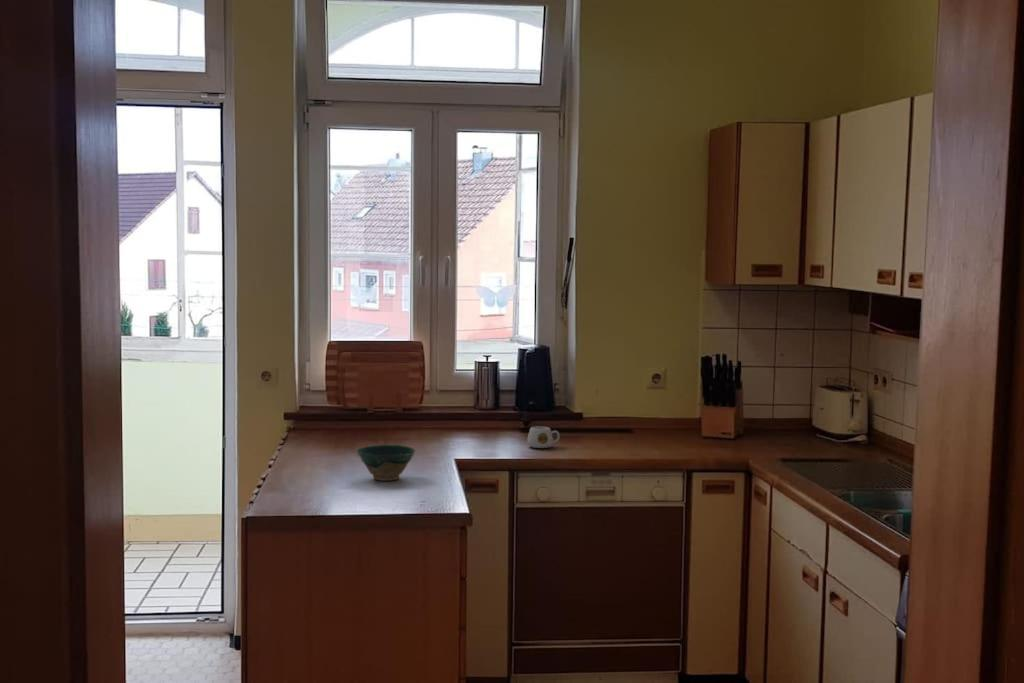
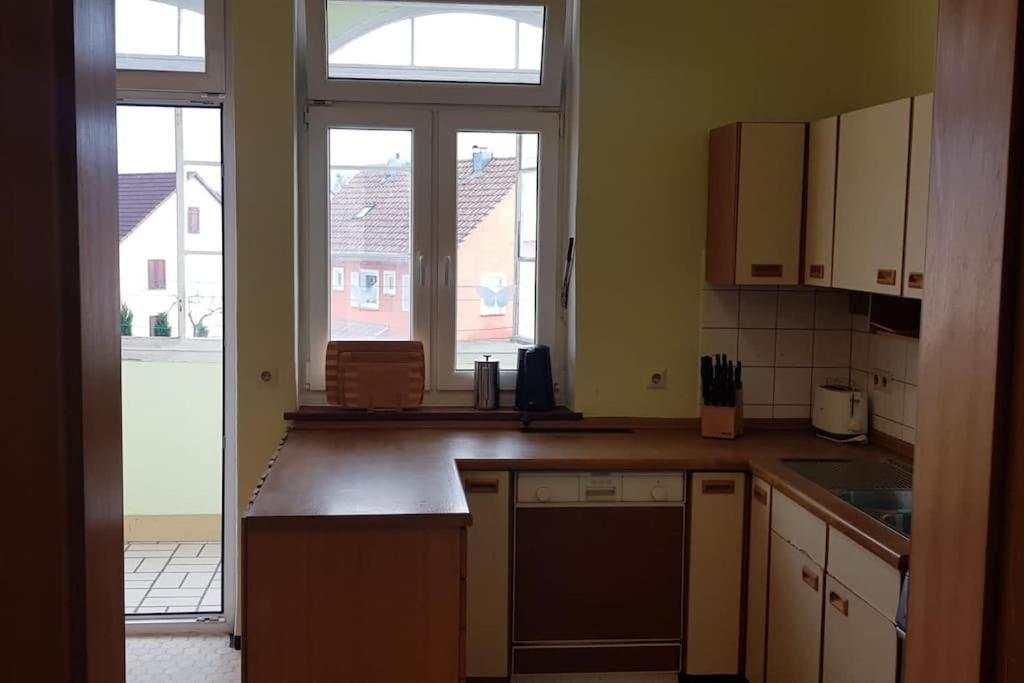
- mug (543, 437)
- bowl (385, 463)
